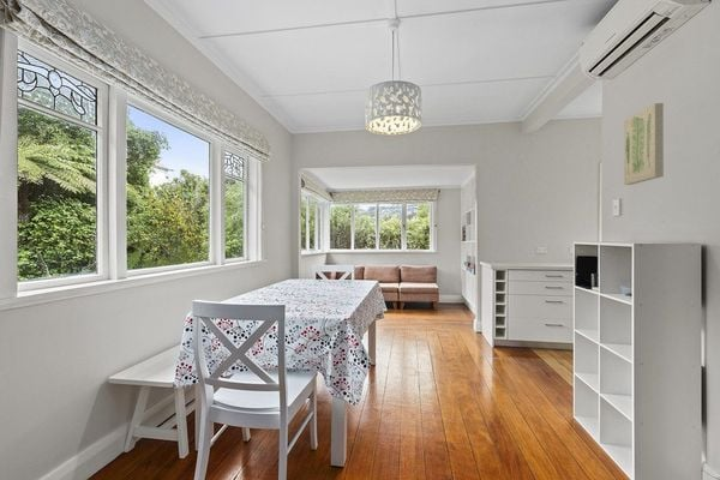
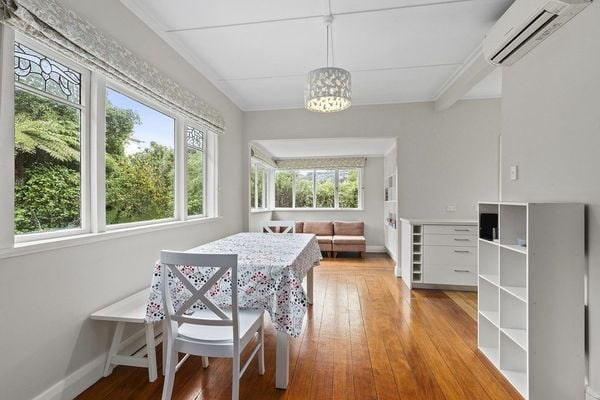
- wall art (642, 146)
